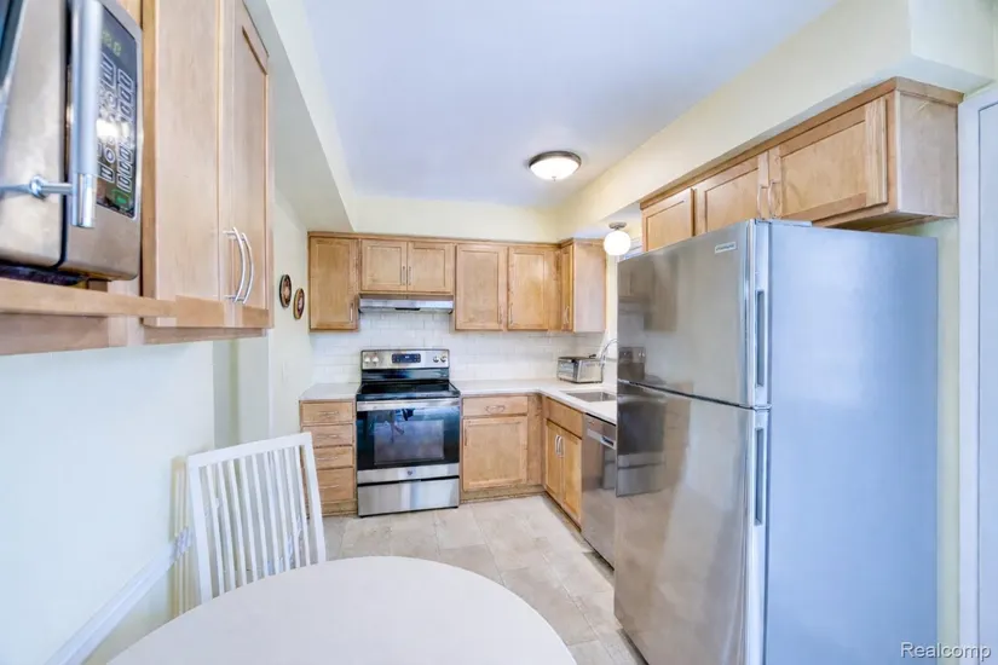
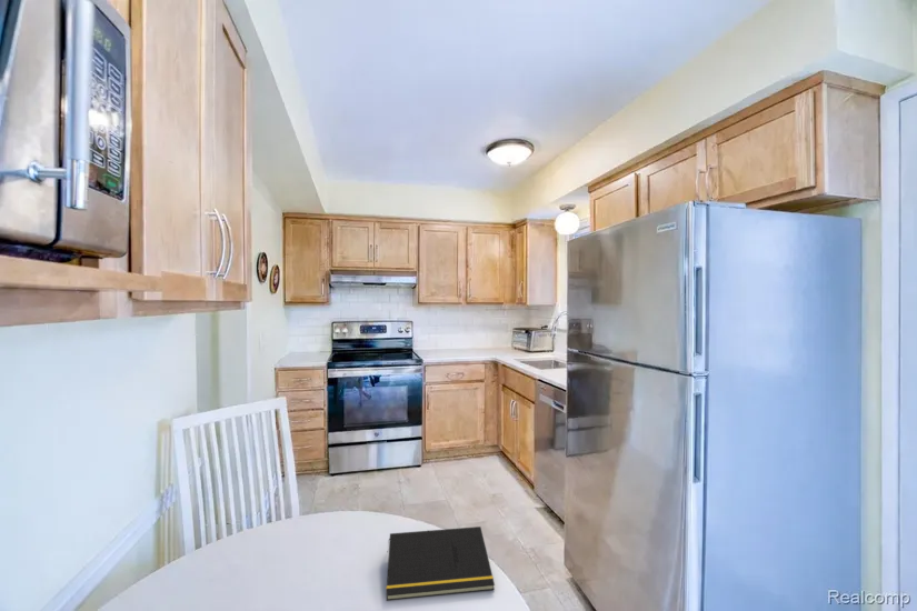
+ notepad (438, 559)
